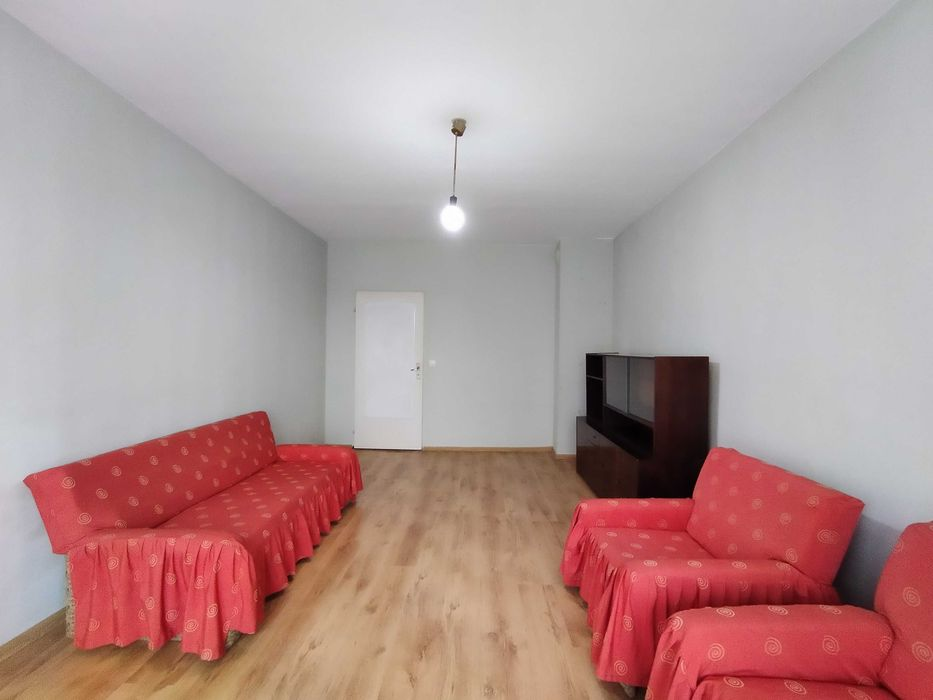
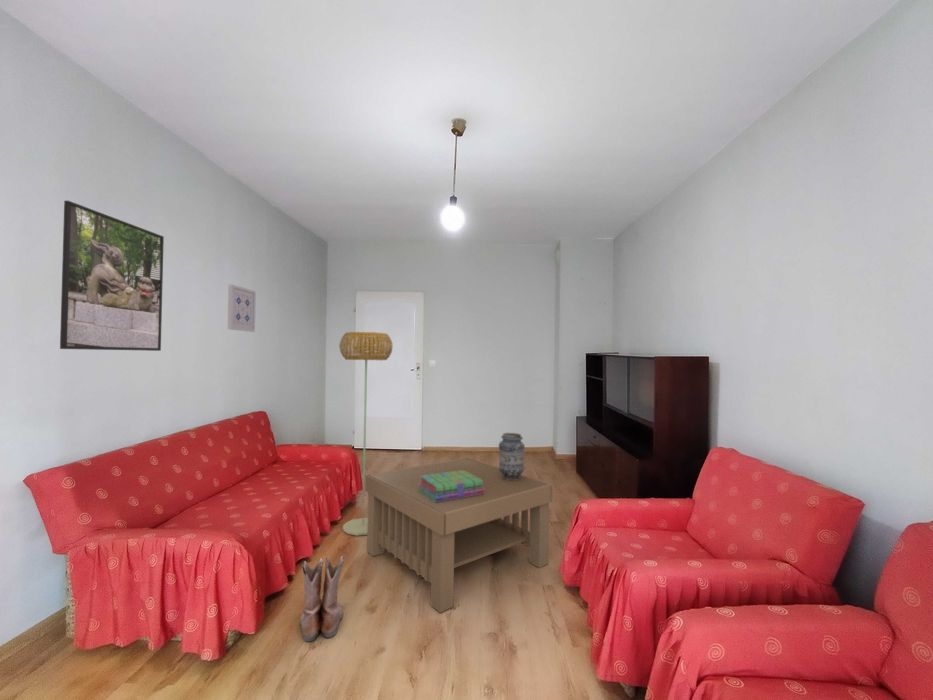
+ stack of books (450, 484)
+ wall art (242, 309)
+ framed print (118, 285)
+ boots (323, 588)
+ coffee table (456, 518)
+ floor lamp (364, 429)
+ vase (511, 455)
